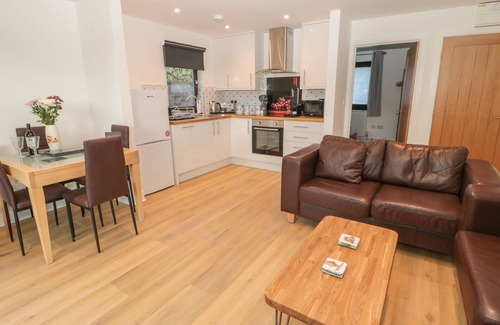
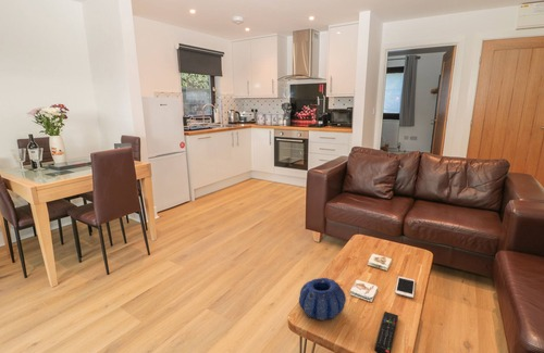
+ cell phone (405, 286)
+ decorative bowl (321, 297)
+ remote control (386, 332)
